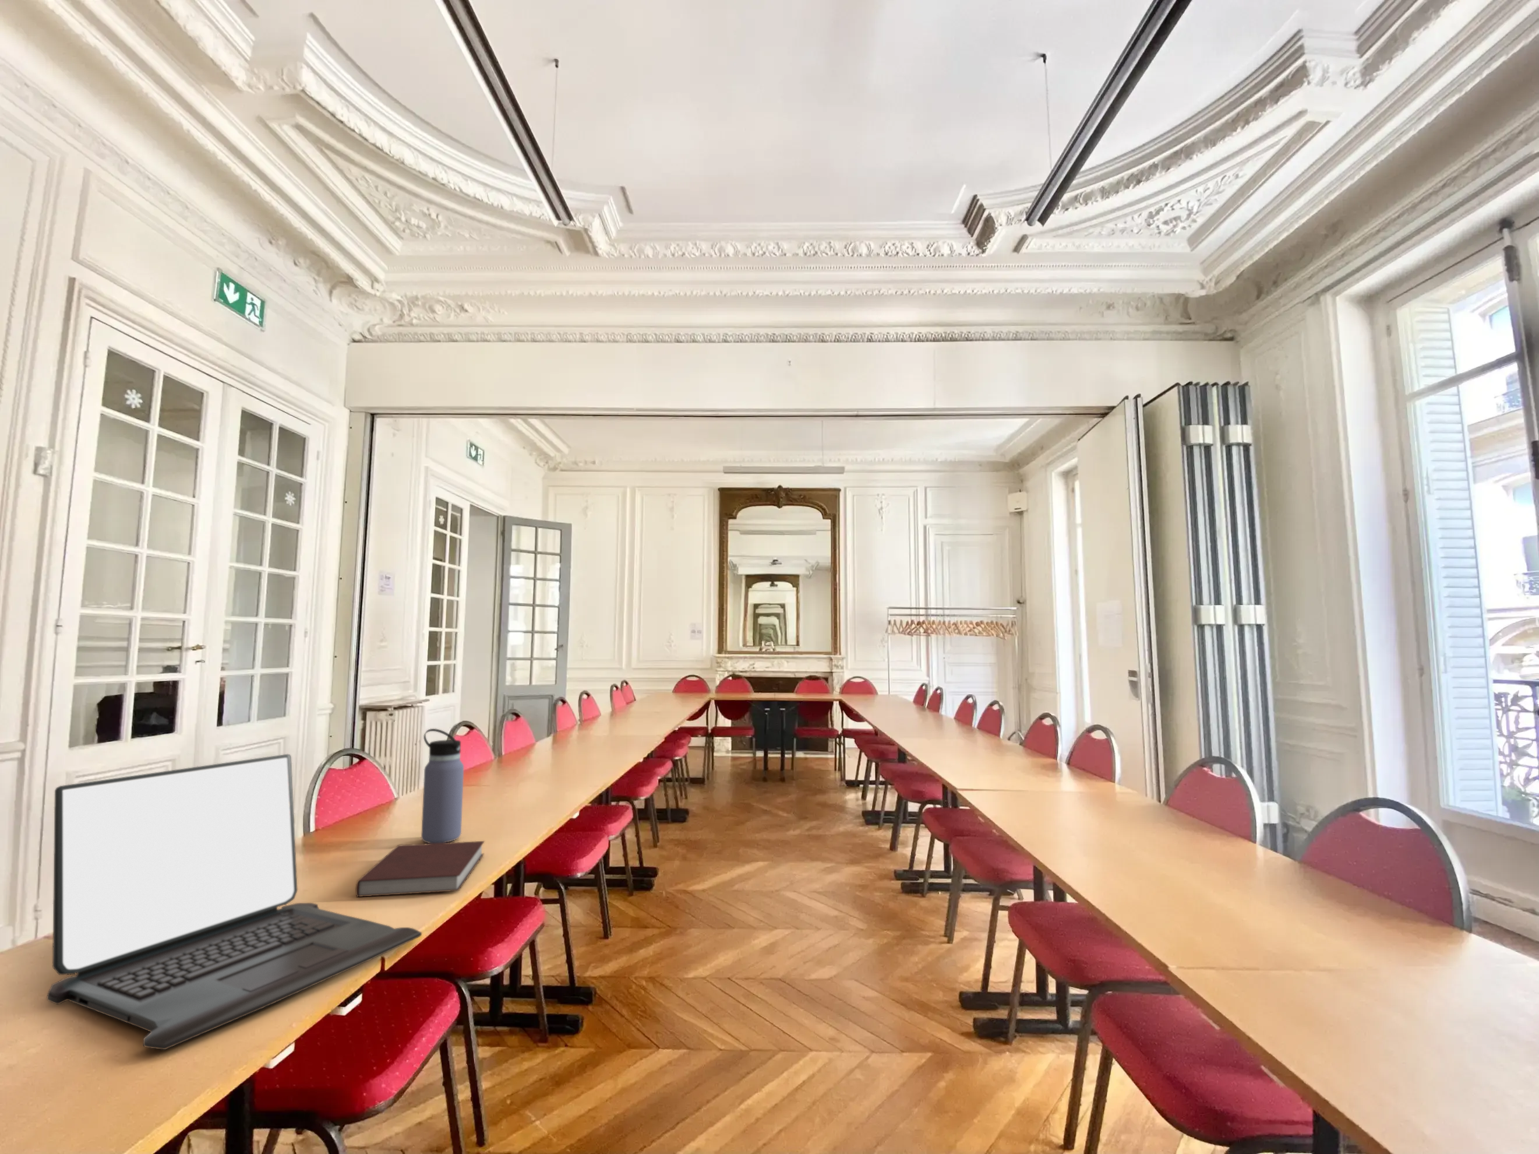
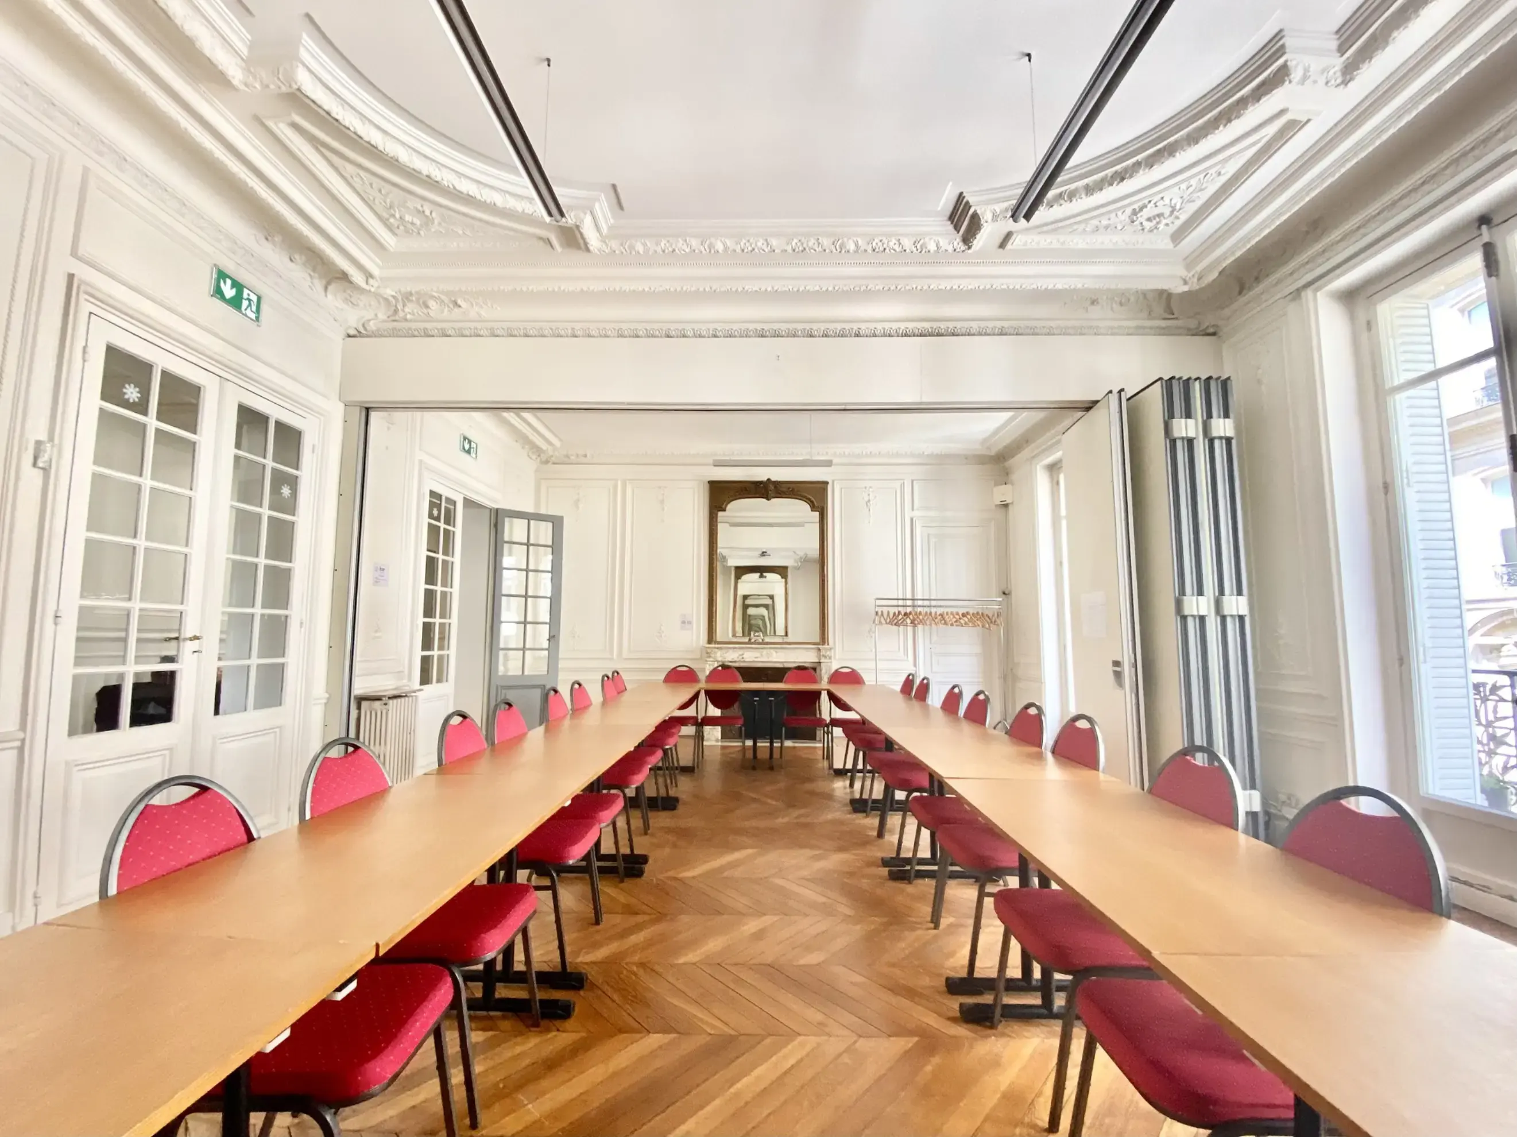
- laptop (246, 869)
- water bottle (442, 783)
- notebook (425, 865)
